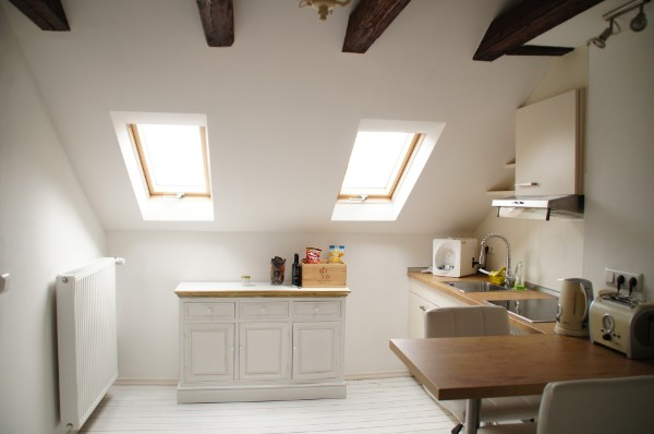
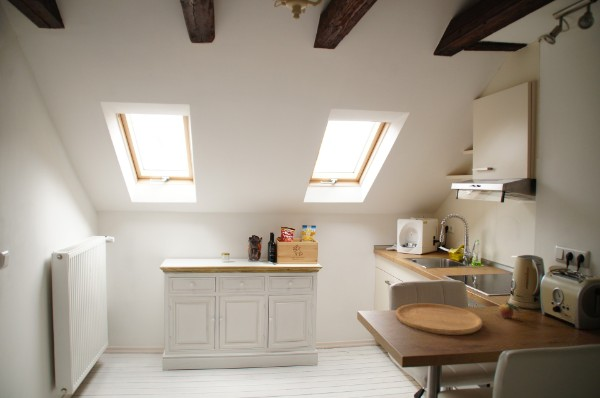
+ cutting board (437, 317)
+ fruit (510, 309)
